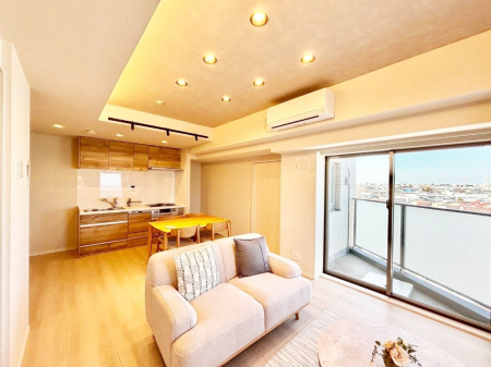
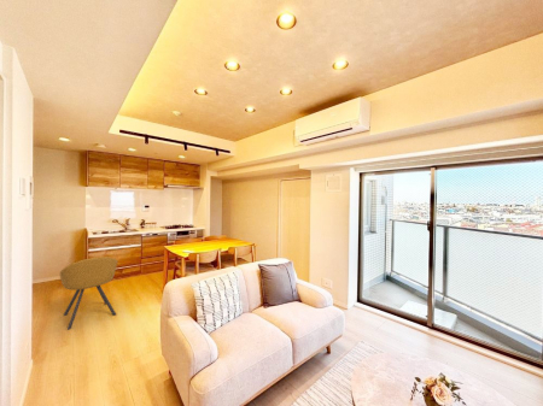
+ chair (89, 283)
